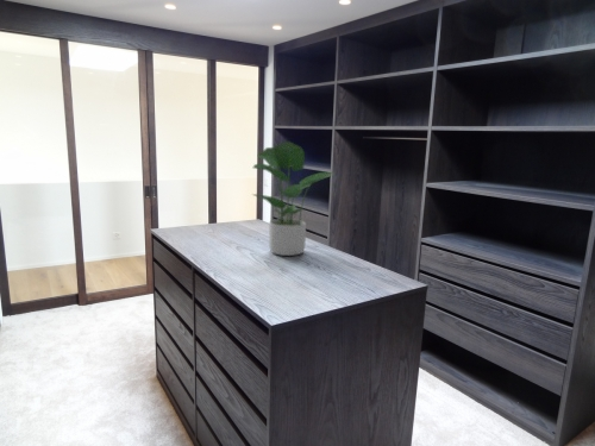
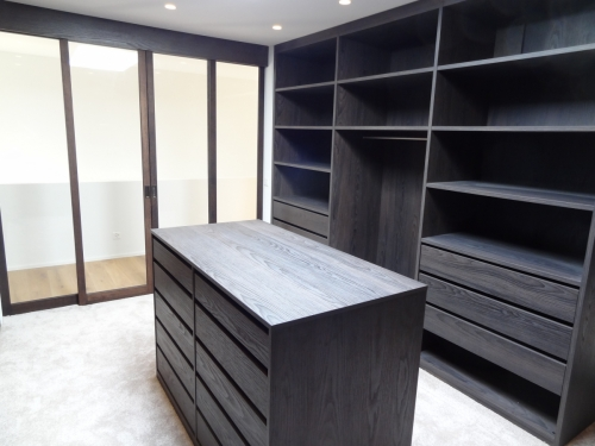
- potted plant (293, 197)
